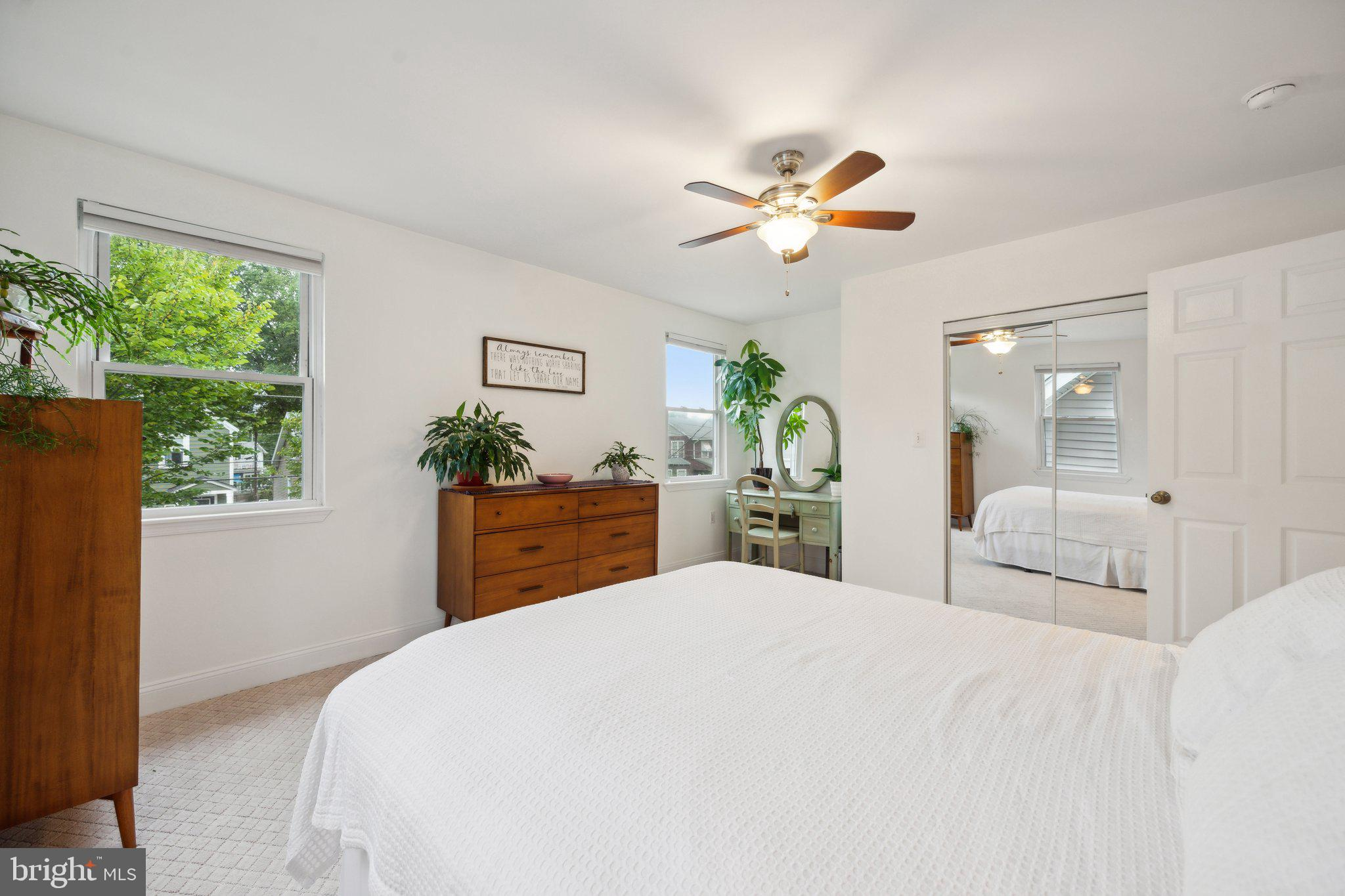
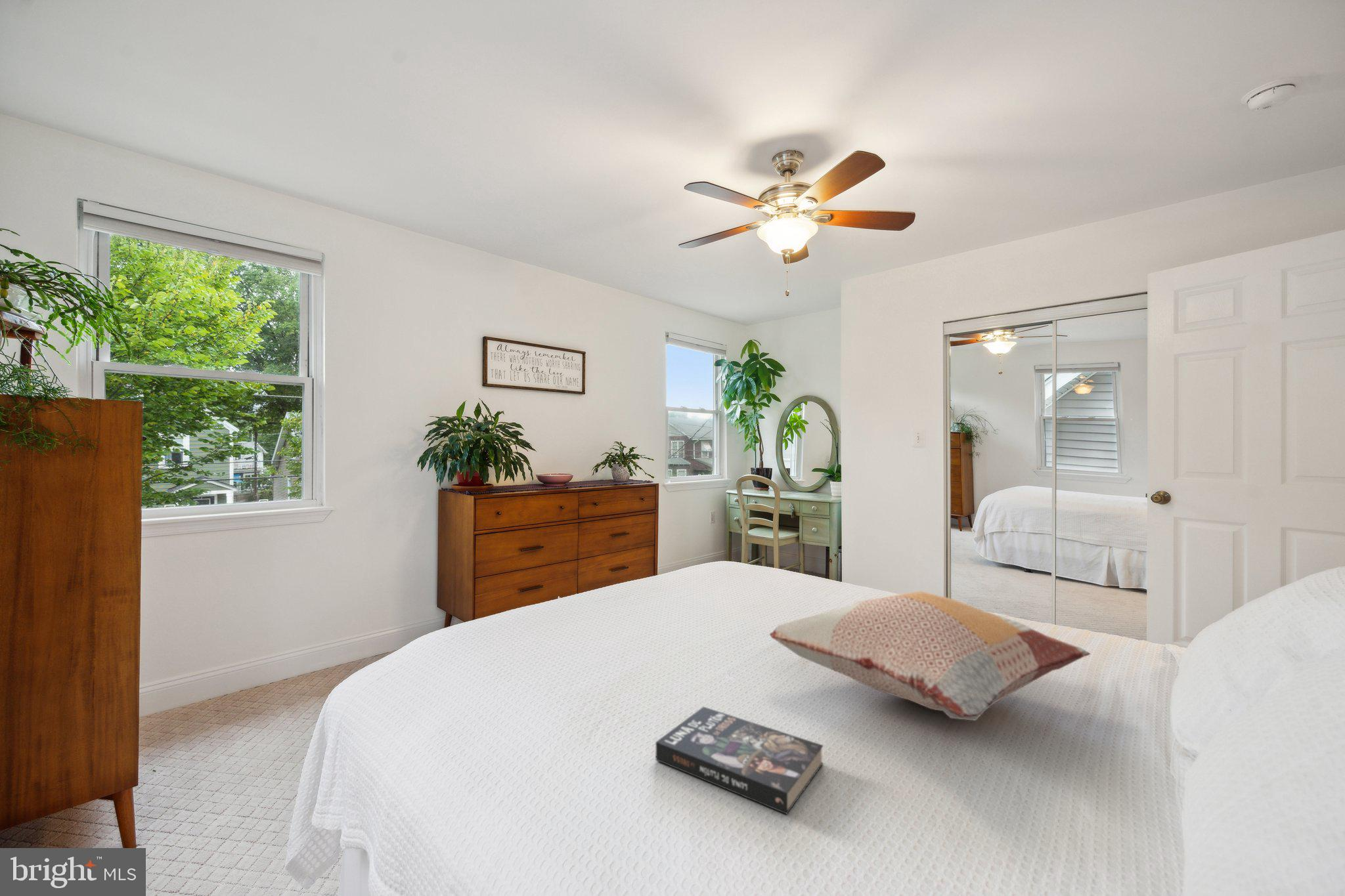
+ decorative pillow (918, 642)
+ book (739, 752)
